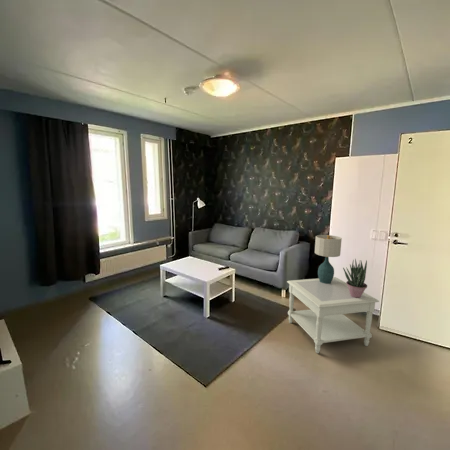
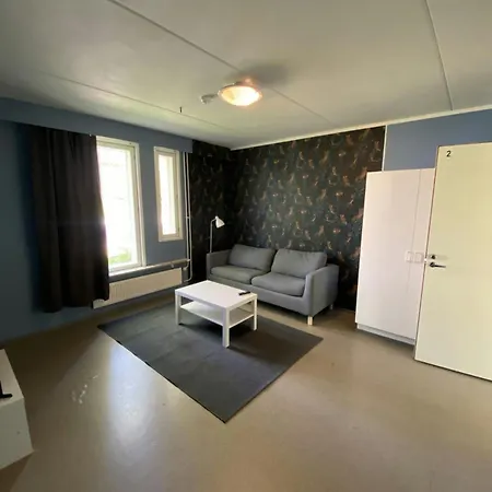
- side table (327, 311)
- potted plant (356, 277)
- table lamp (326, 258)
